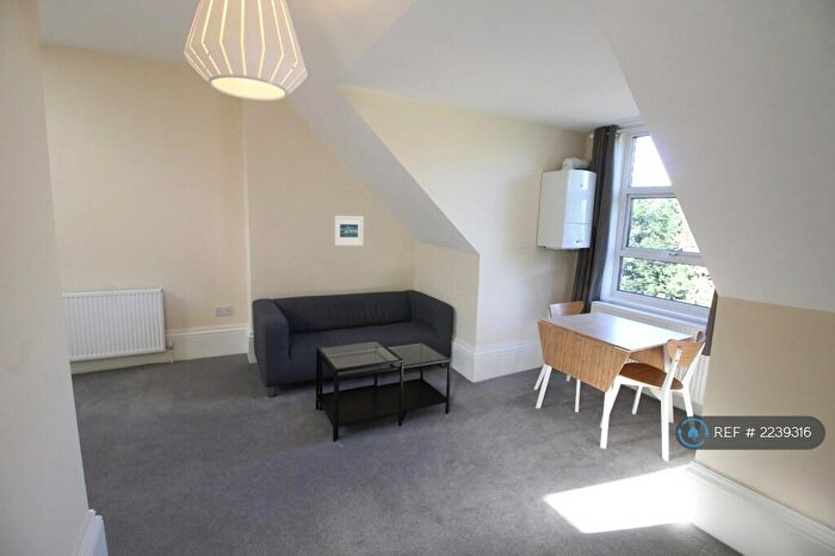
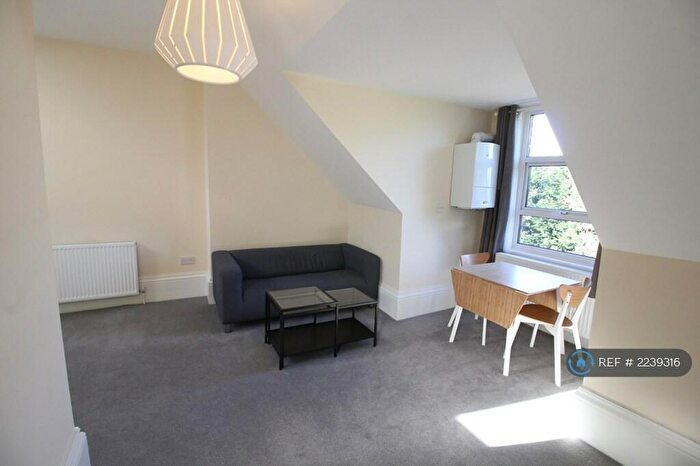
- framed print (348, 230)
